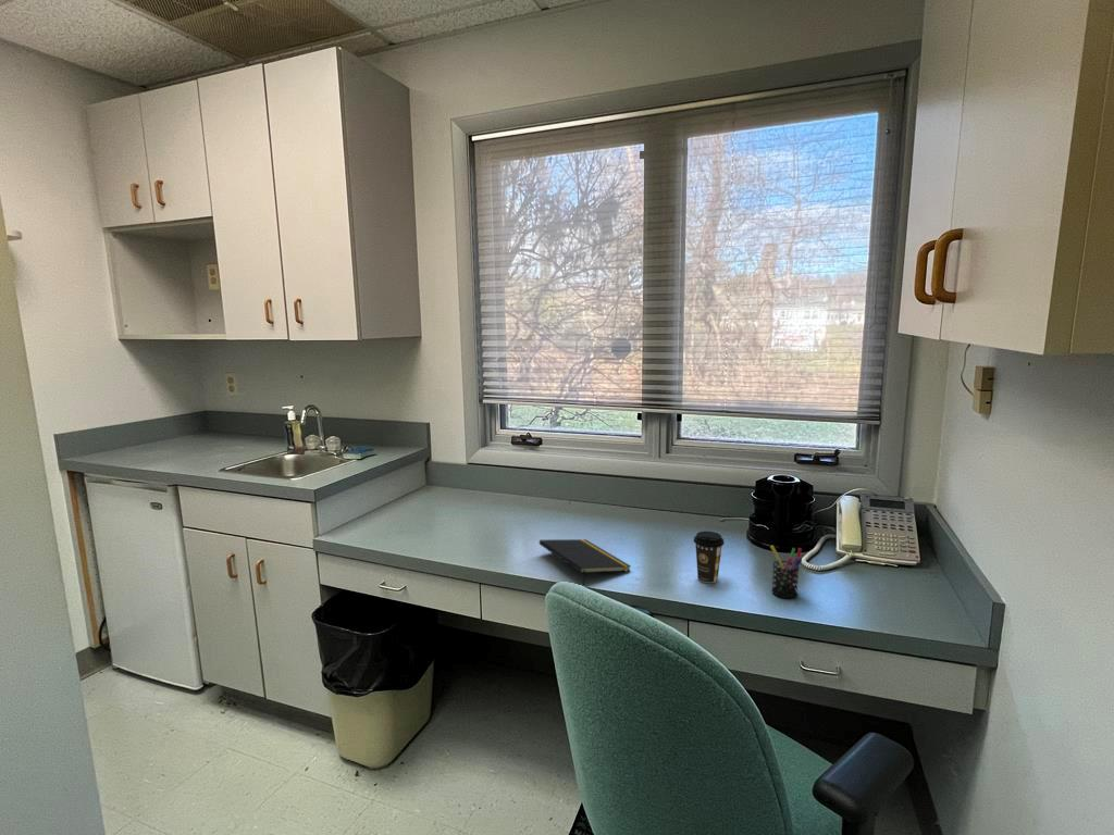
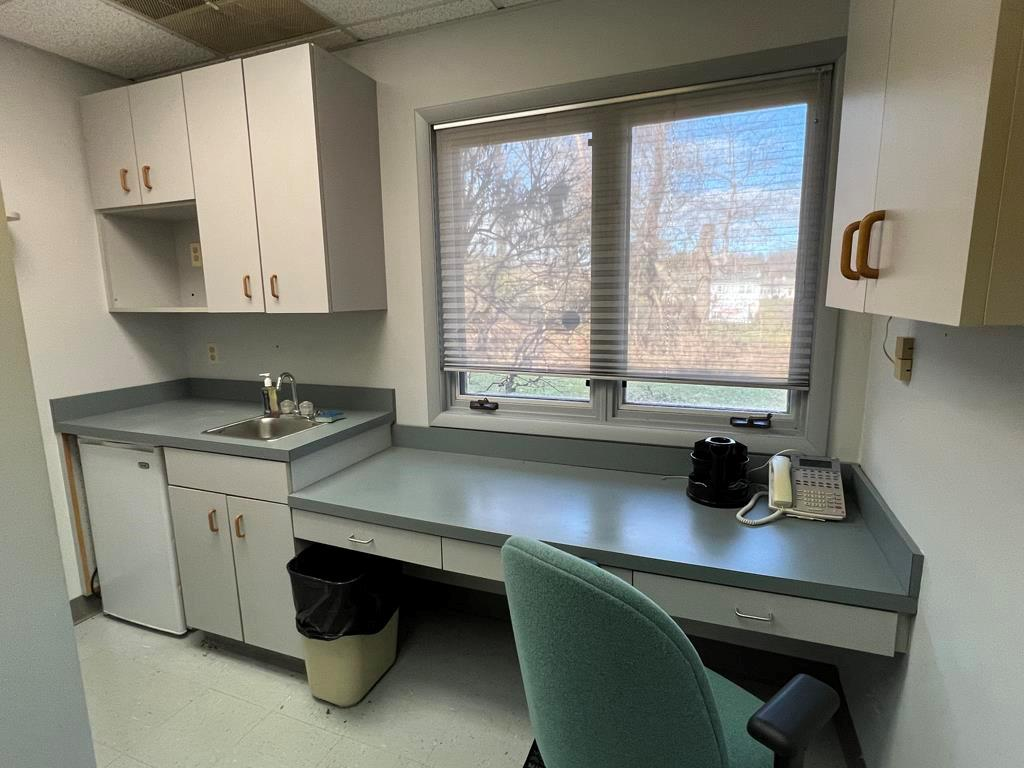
- notepad (583, 554)
- pen holder (788, 569)
- coffee cup (708, 557)
